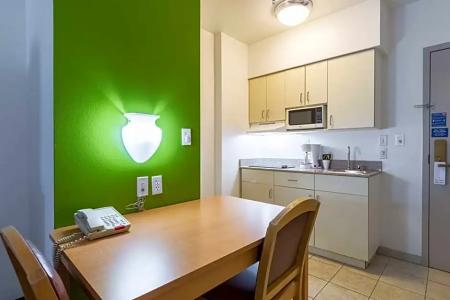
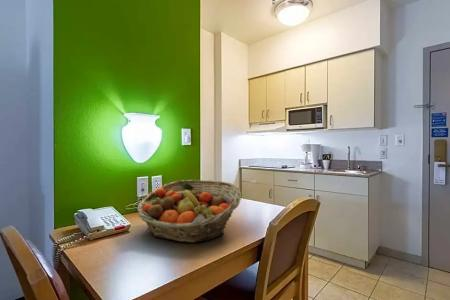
+ fruit basket (189, 206)
